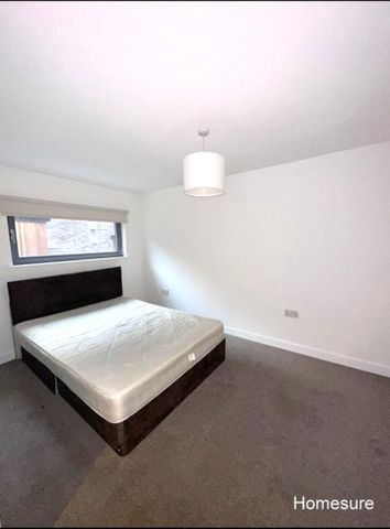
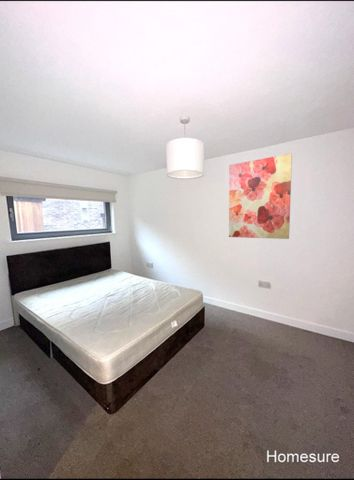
+ wall art (257, 199)
